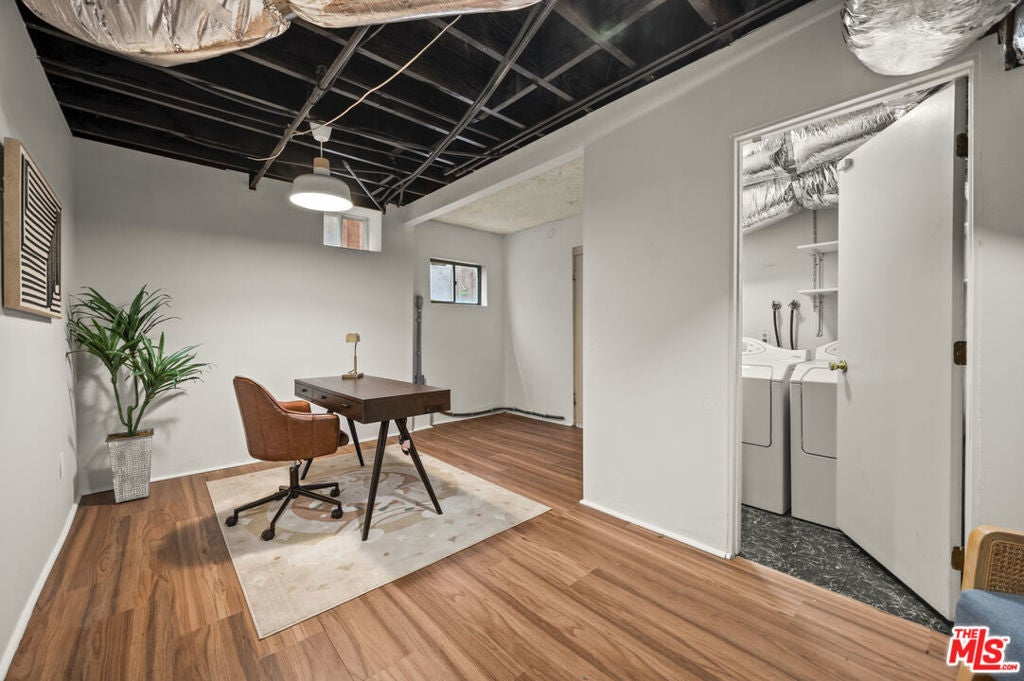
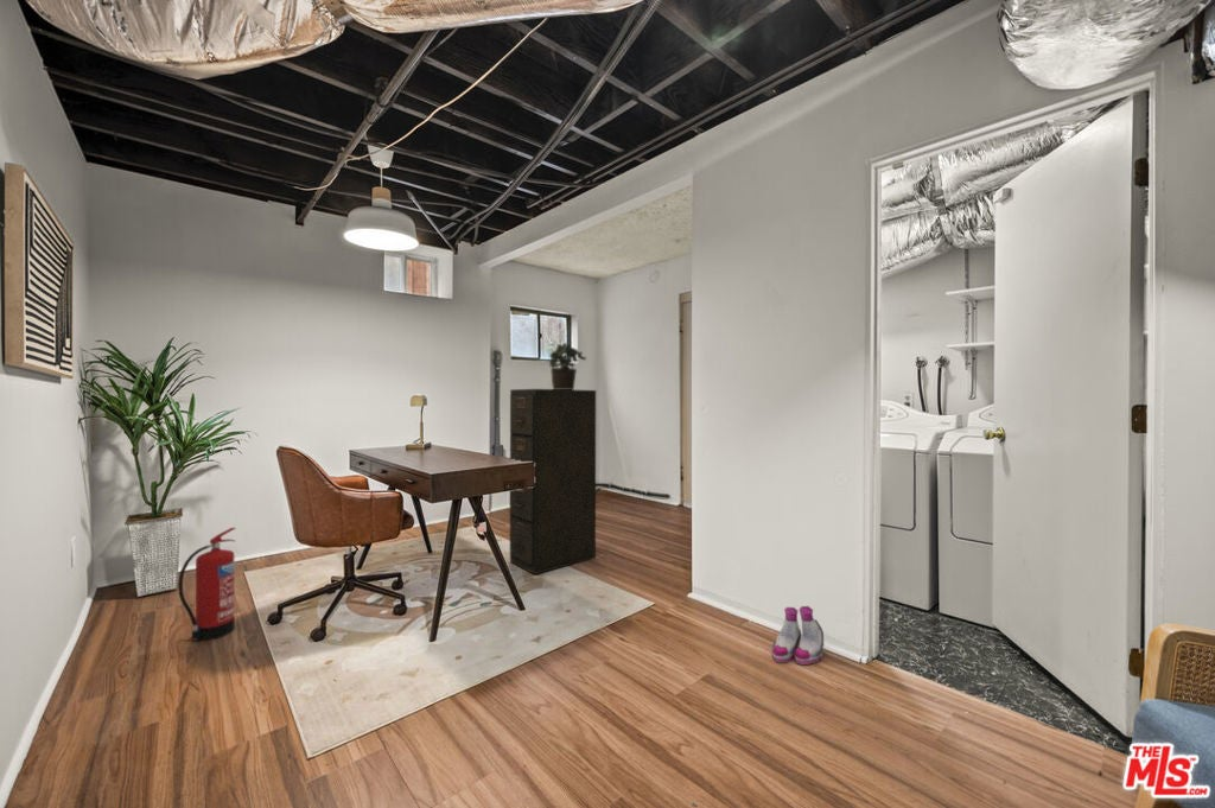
+ potted plant (565, 364)
+ fire extinguisher (208, 585)
+ boots (796, 630)
+ filing cabinet (551, 475)
